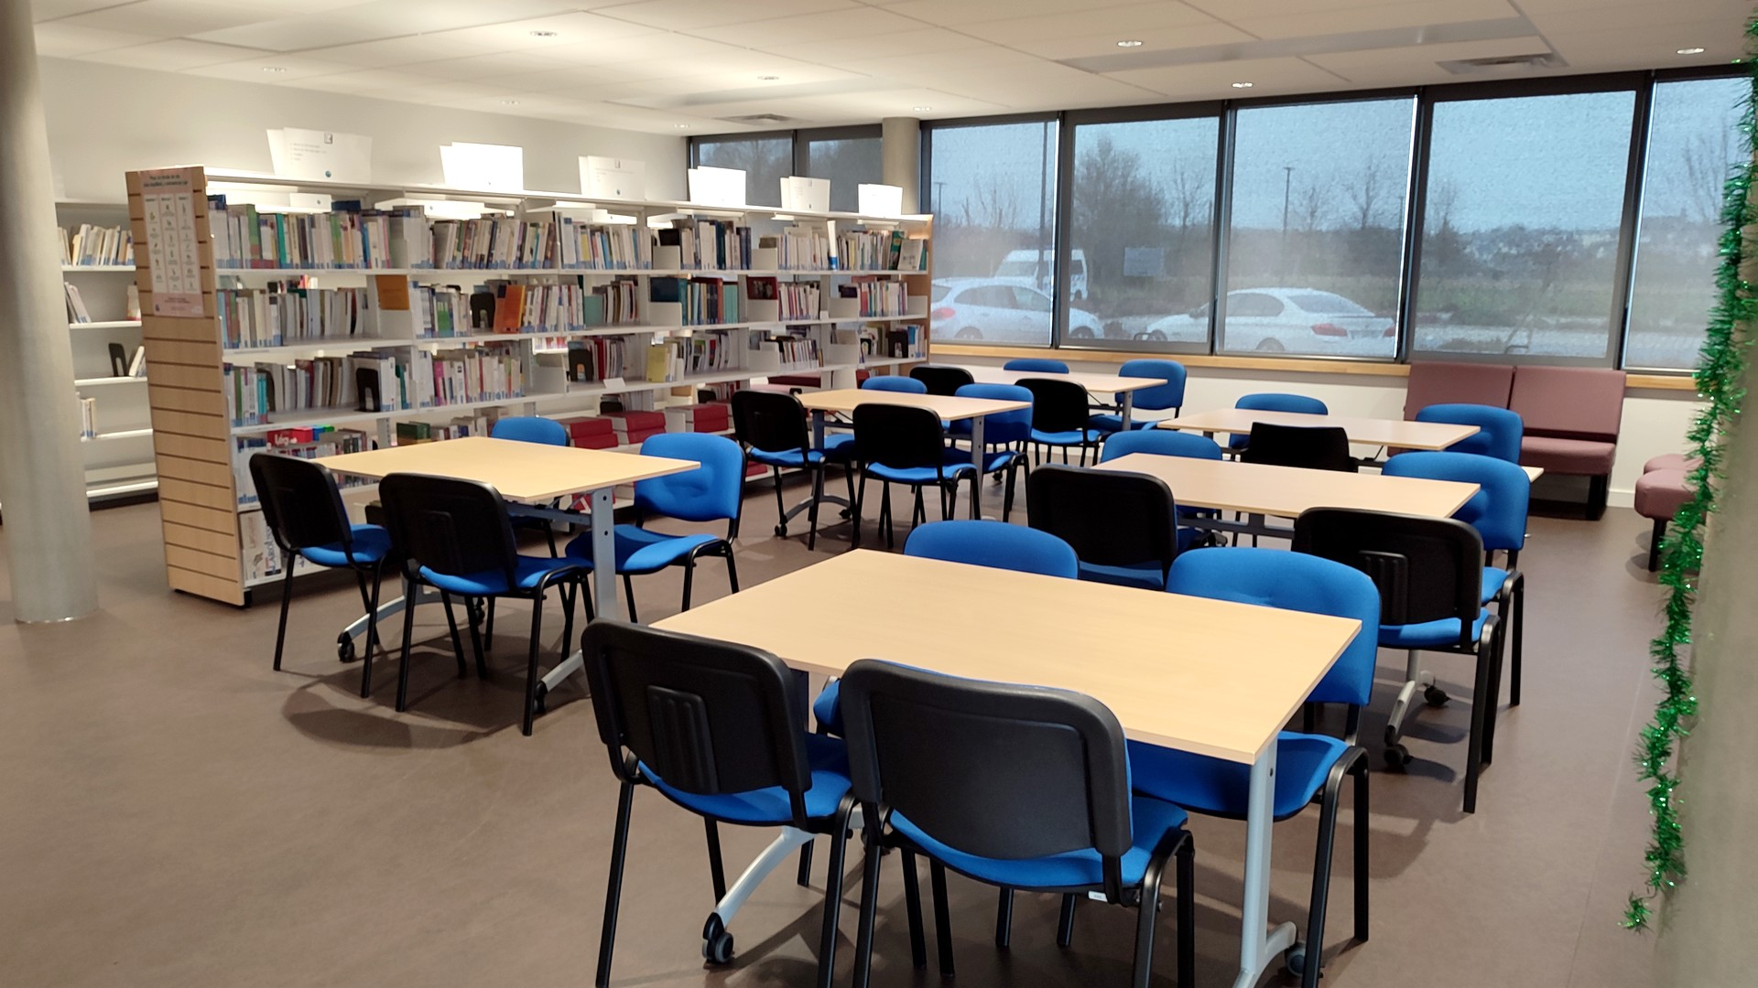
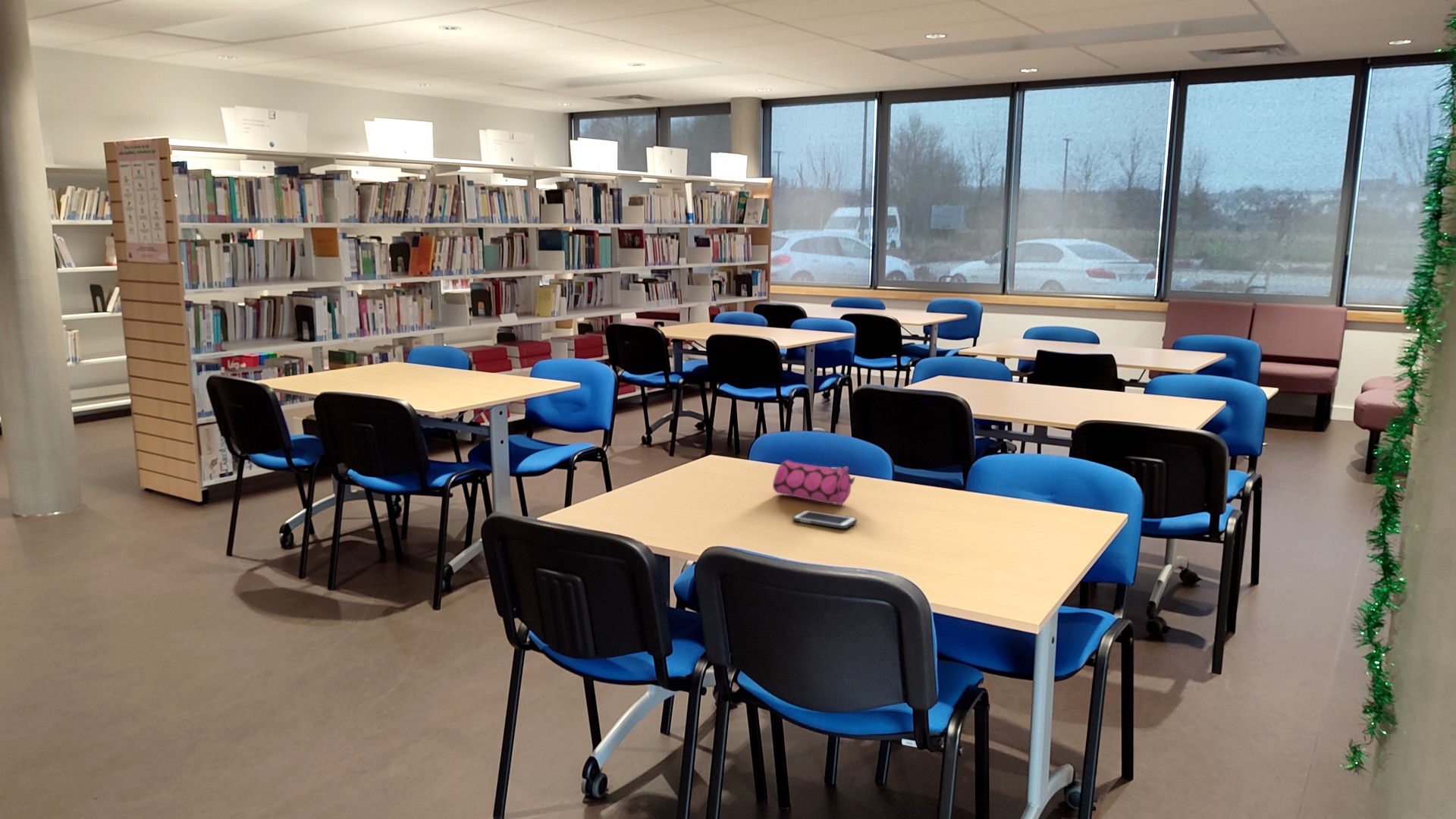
+ cell phone (824, 519)
+ pencil case (811, 480)
